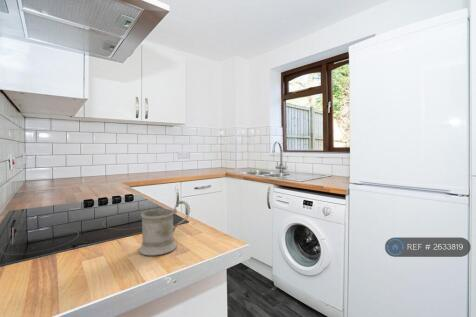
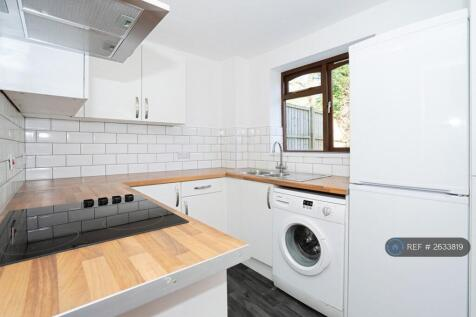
- mug (166, 224)
